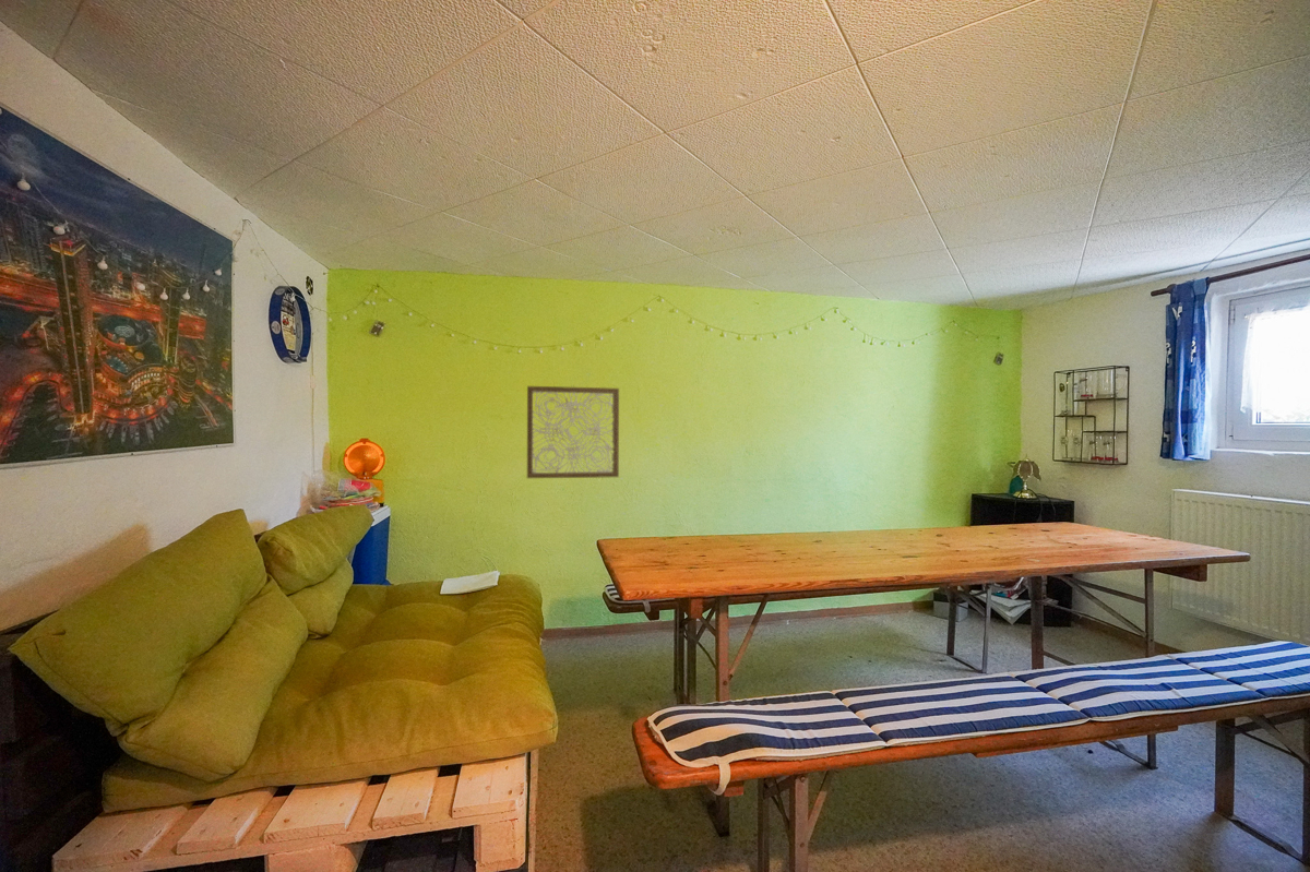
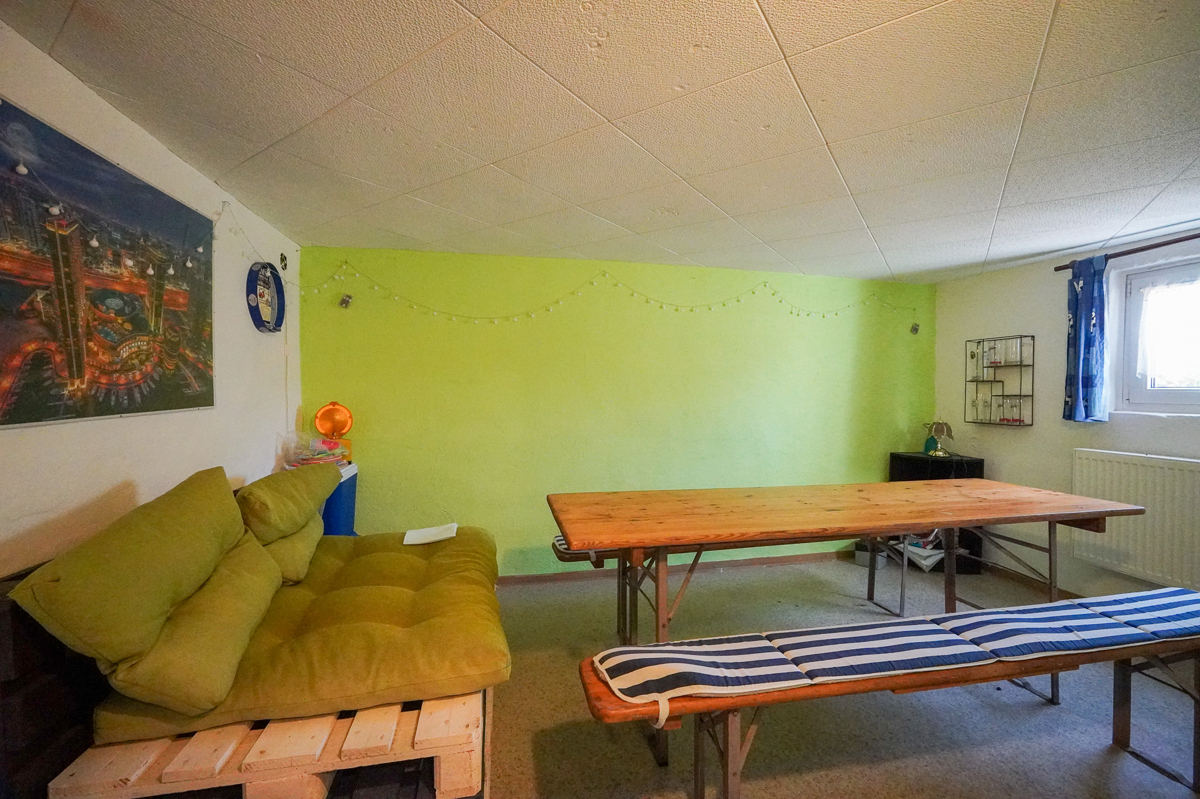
- wall art (570, 433)
